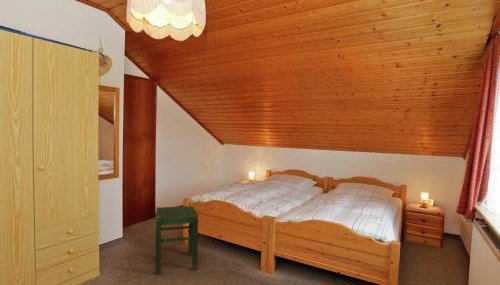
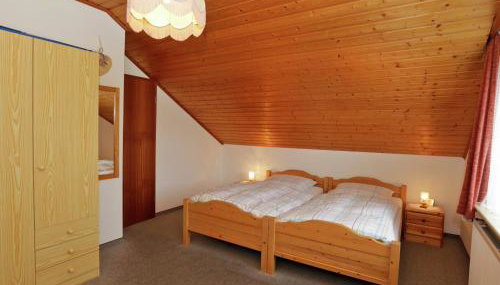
- stool (175, 238)
